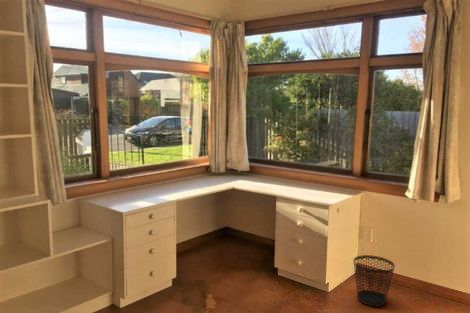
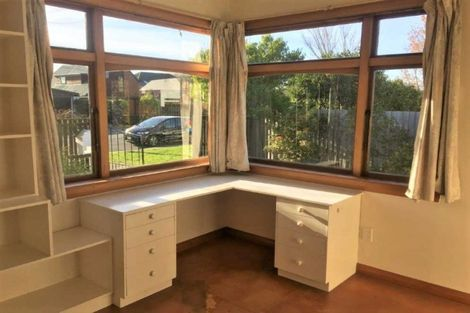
- wastebasket (372, 281)
